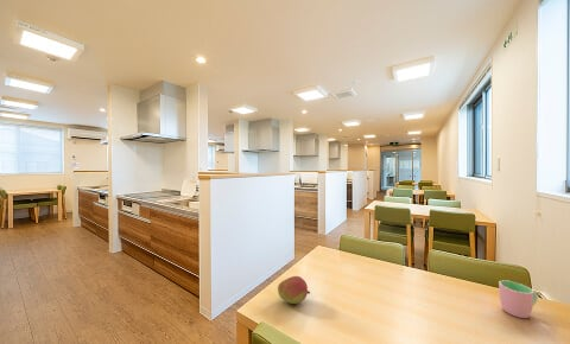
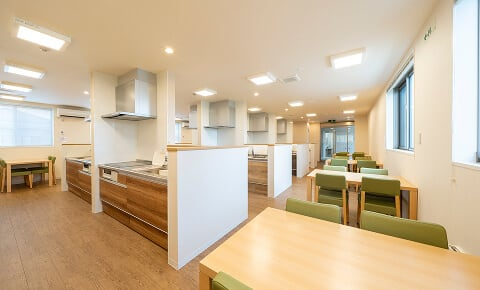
- cup (519, 299)
- fruit (293, 289)
